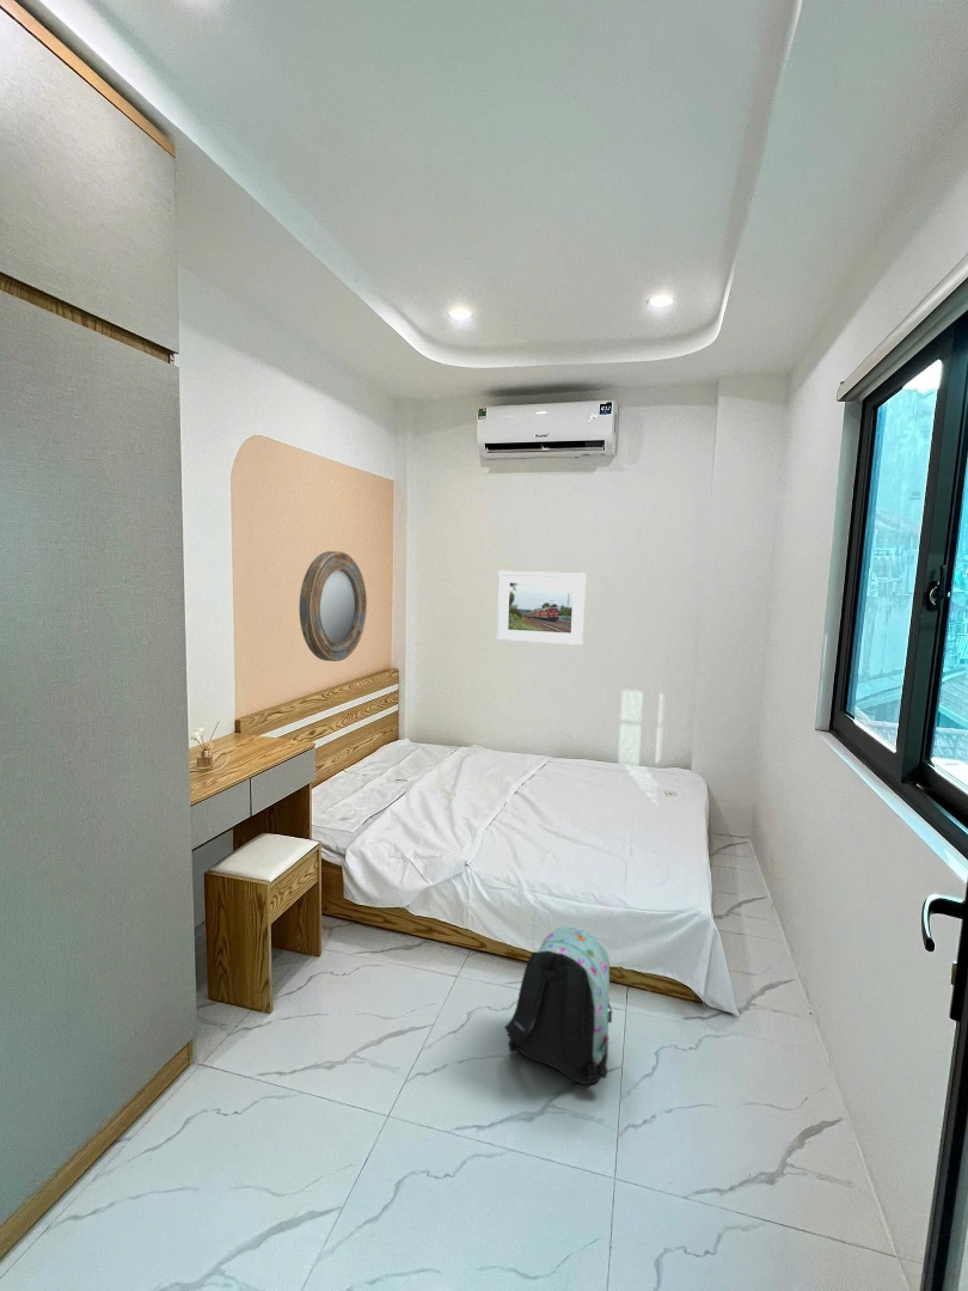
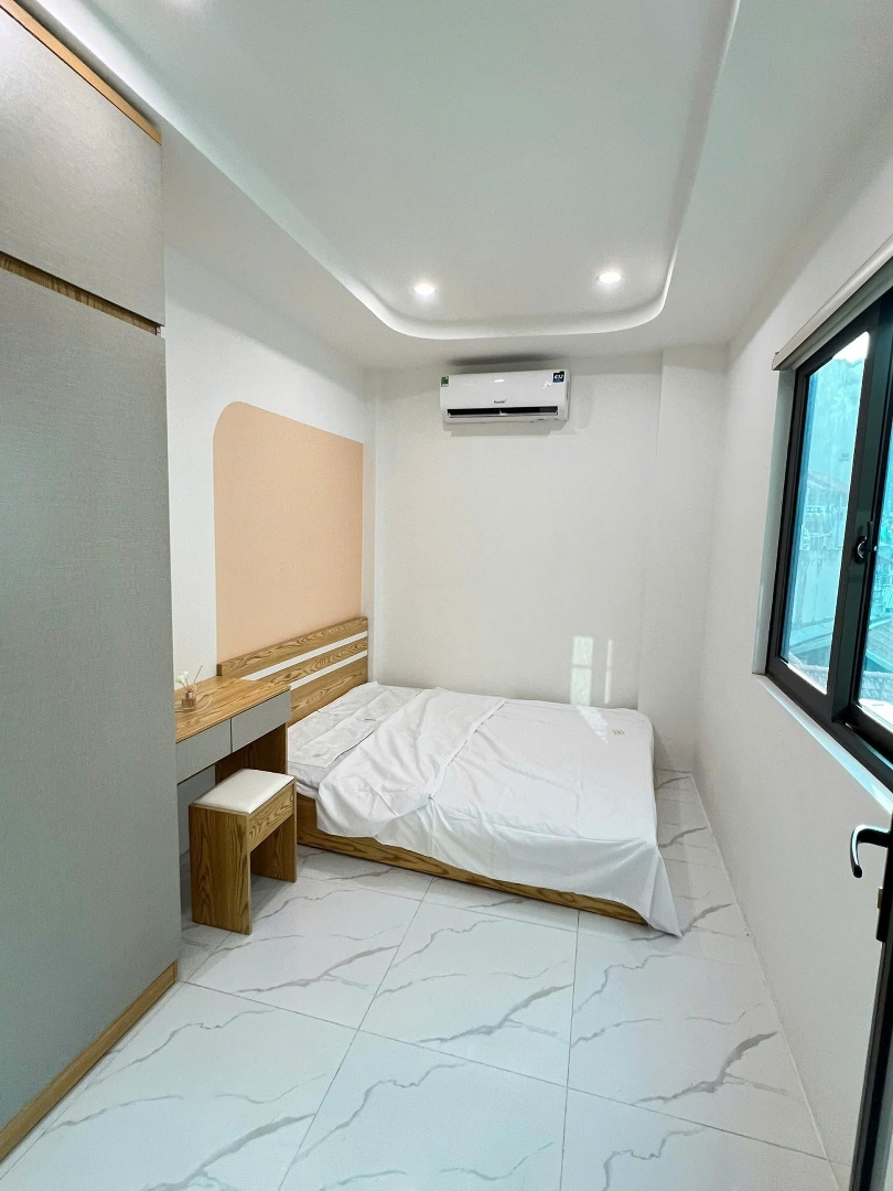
- backpack (563, 996)
- home mirror (336, 606)
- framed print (540, 607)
